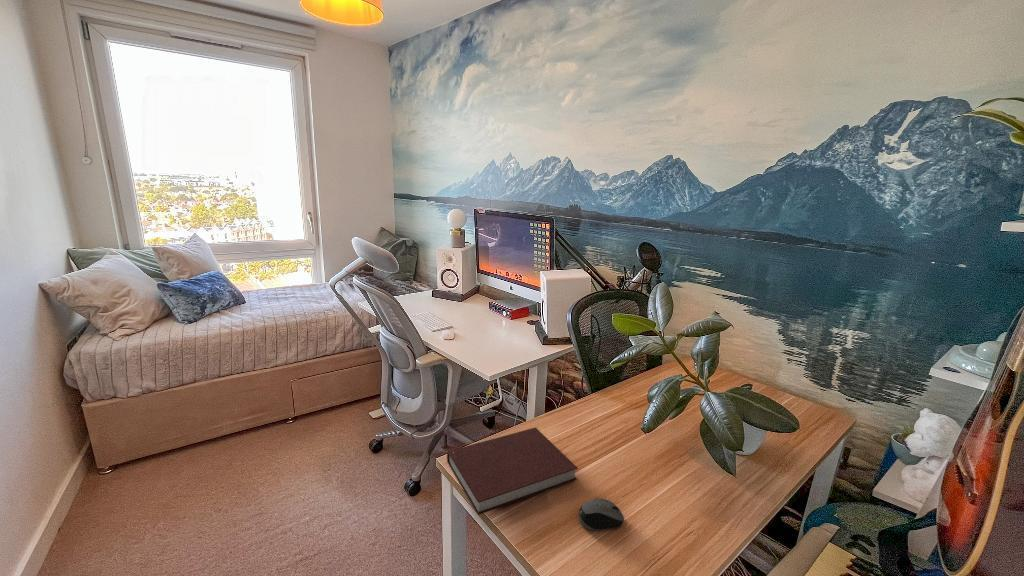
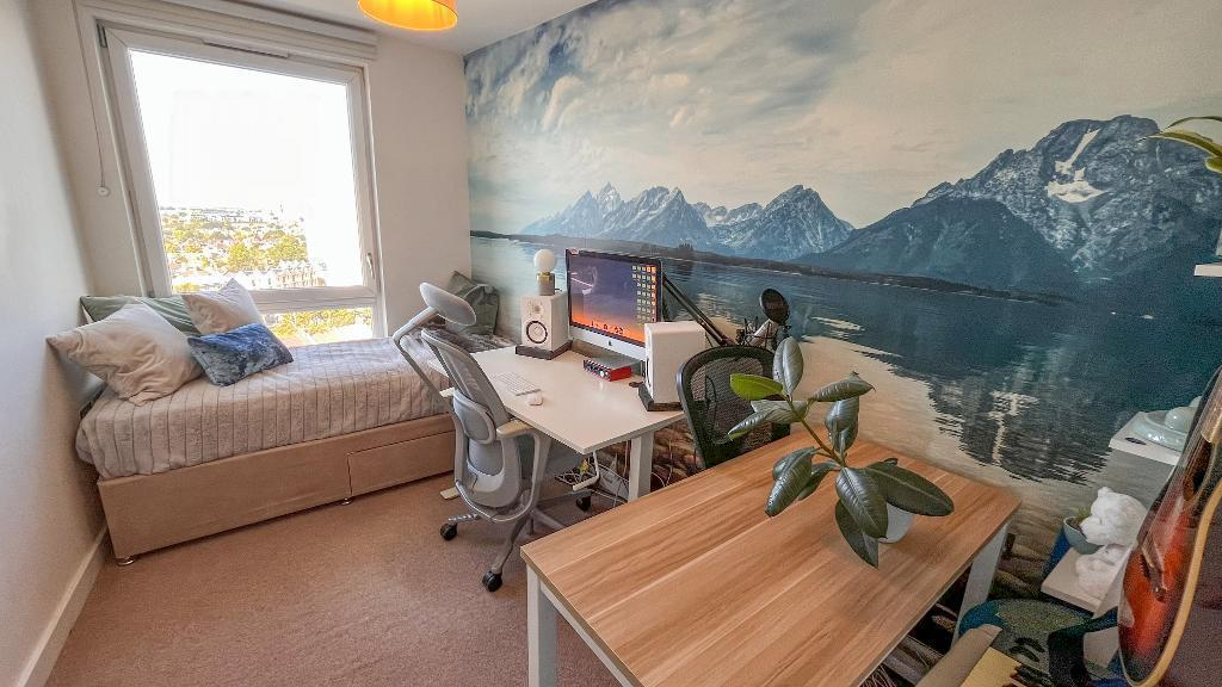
- computer mouse (601, 512)
- notebook (510, 464)
